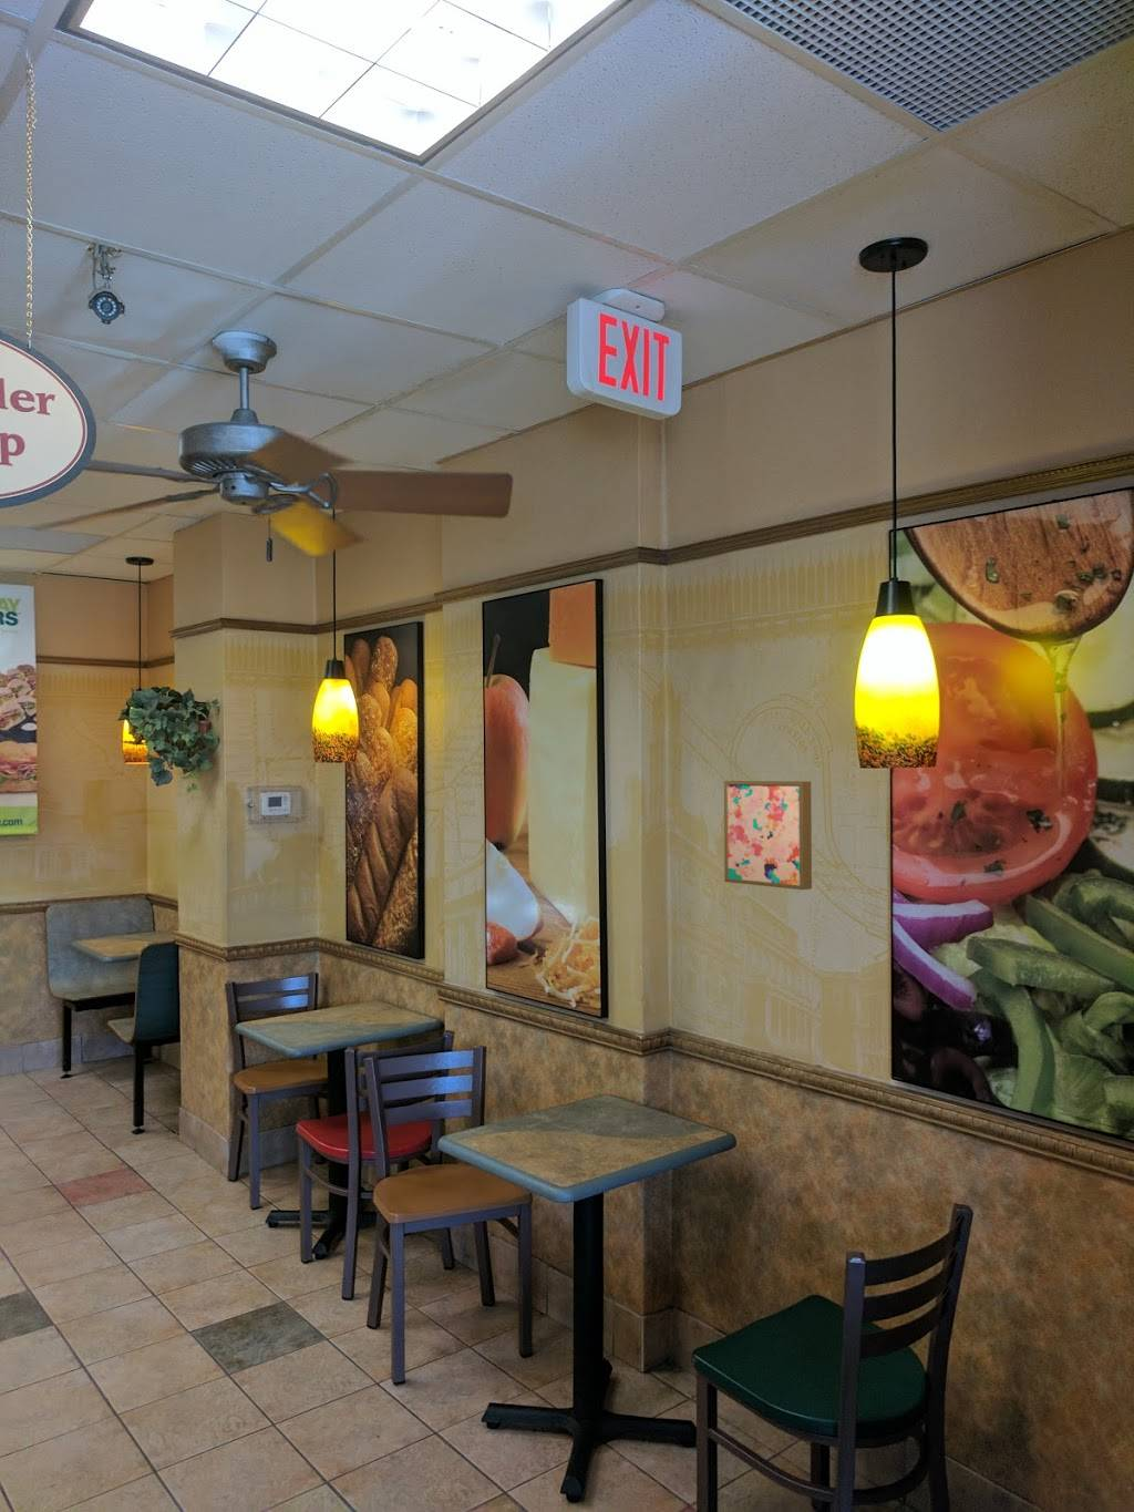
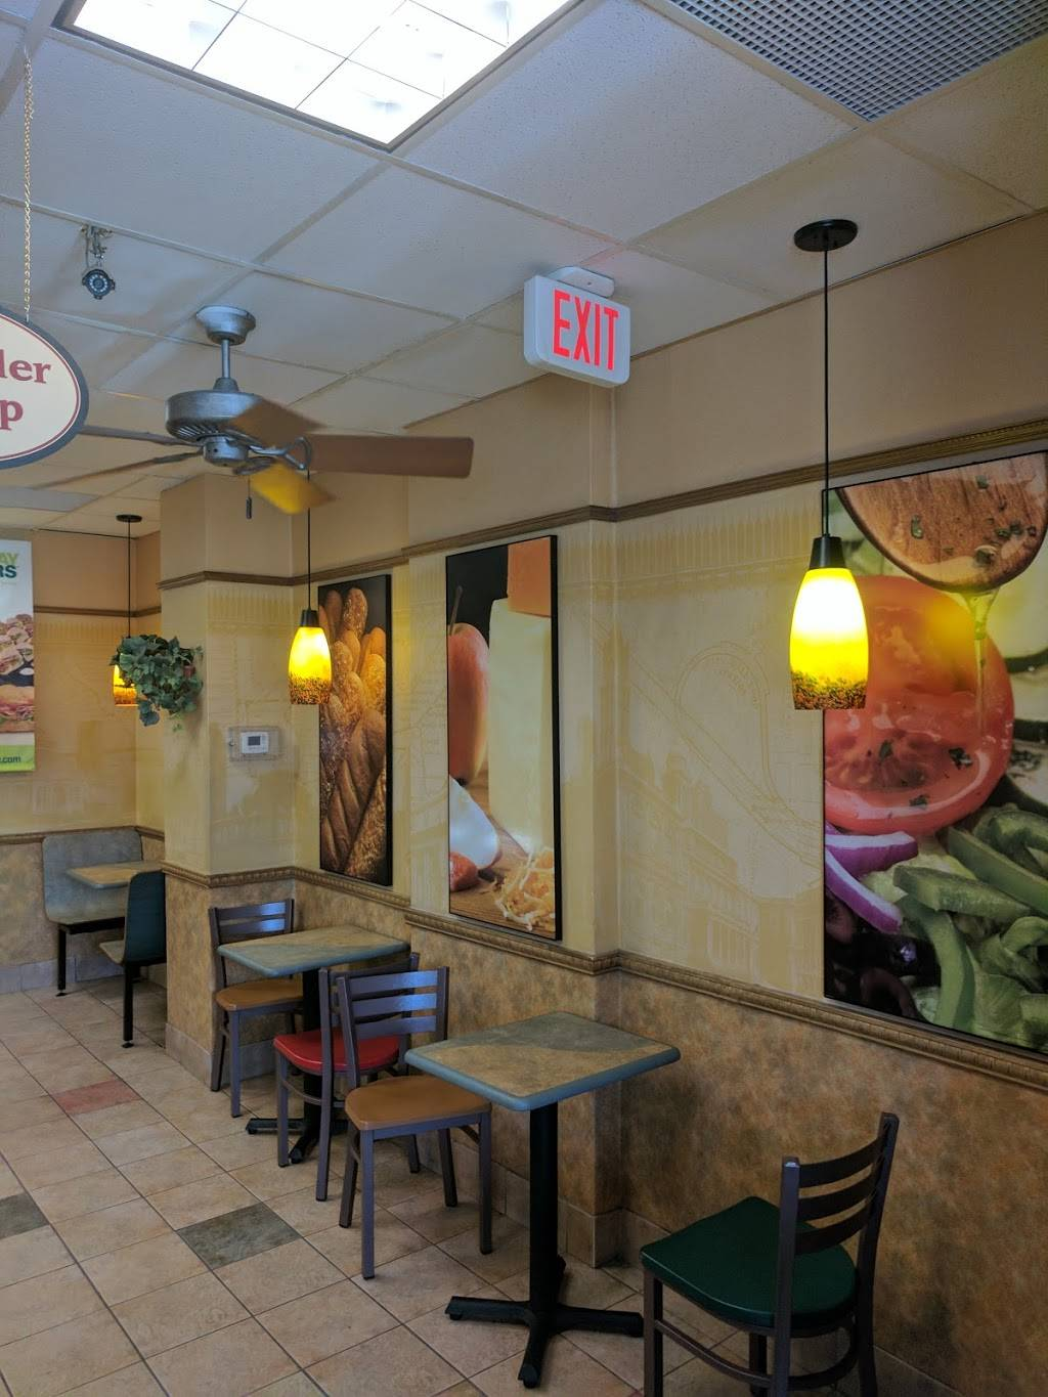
- wall art (766, 833)
